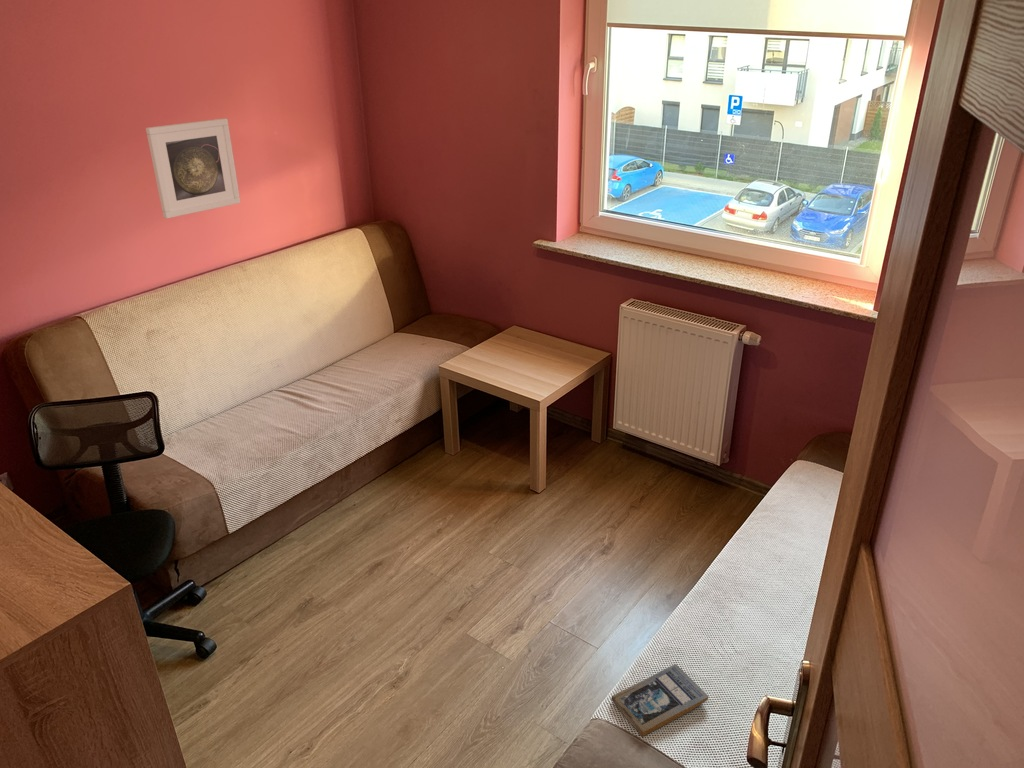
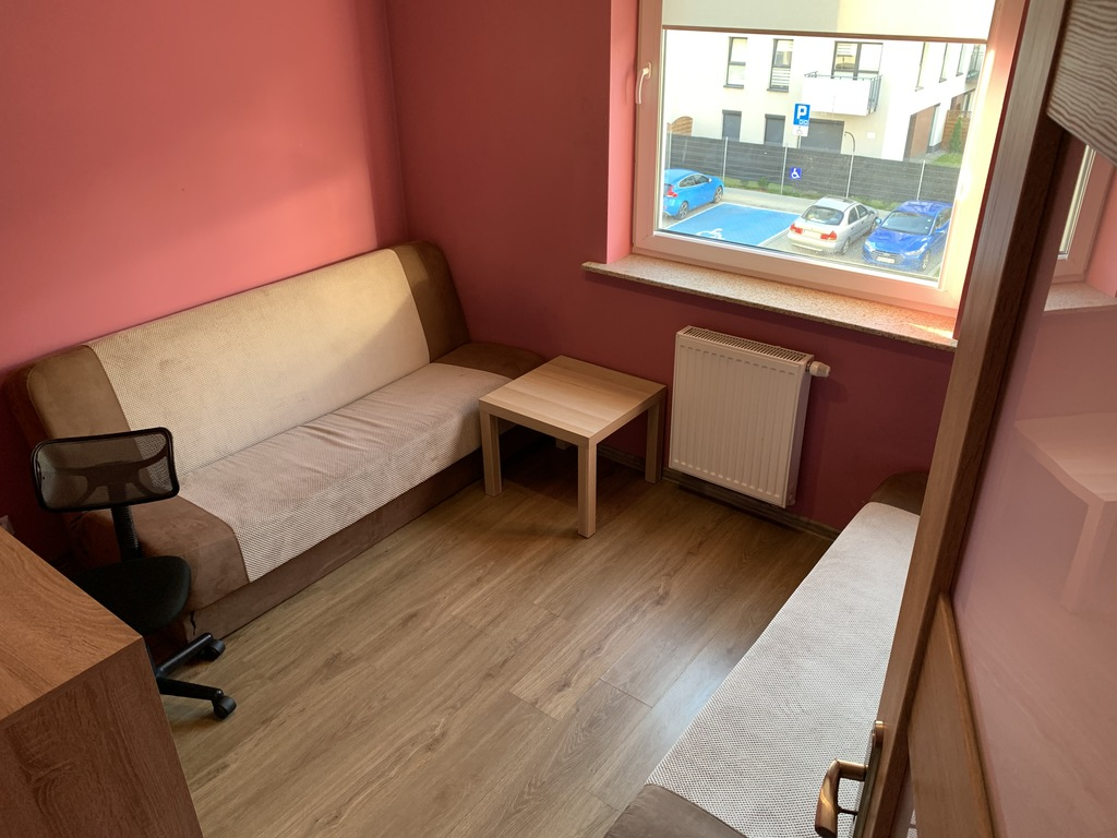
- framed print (195, 167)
- book (659, 697)
